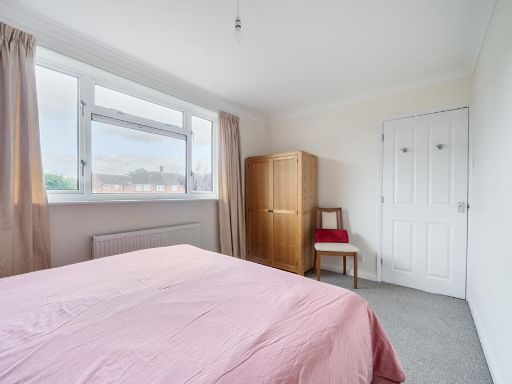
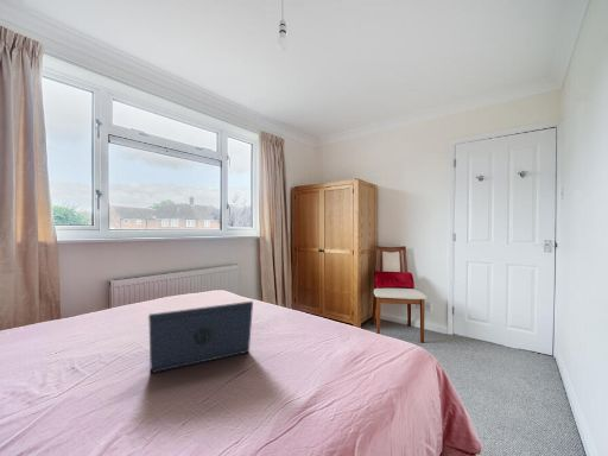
+ laptop (201, 324)
